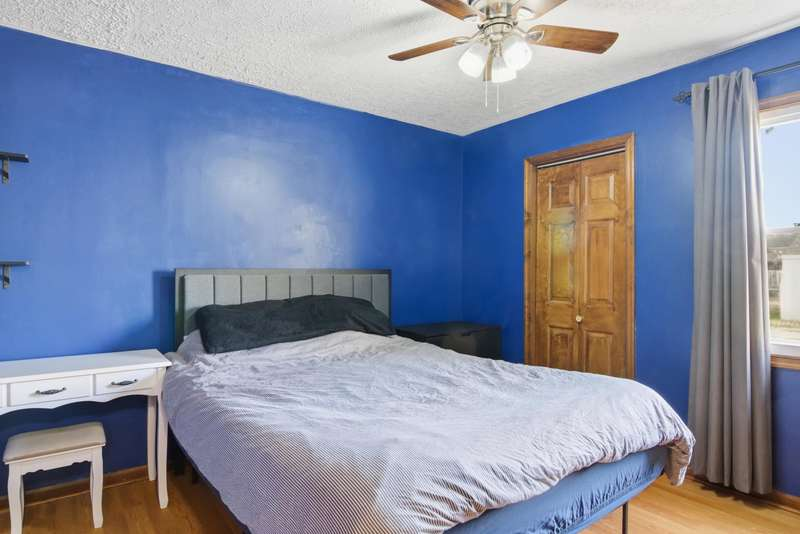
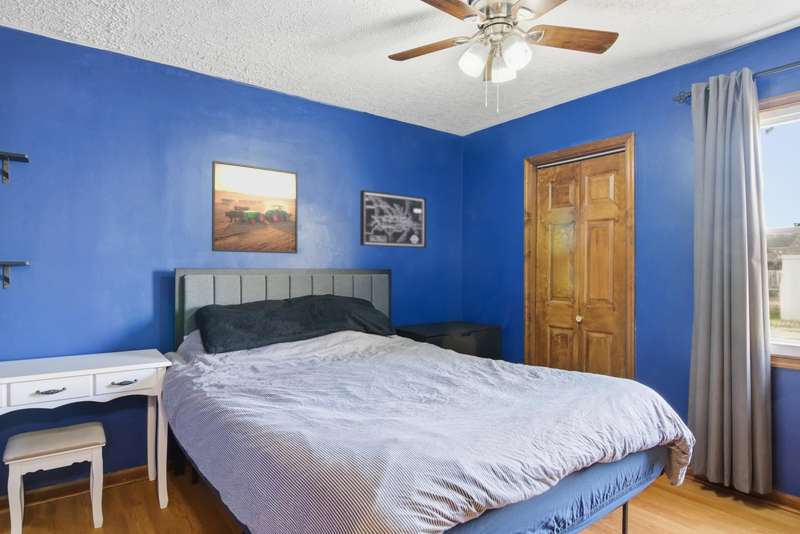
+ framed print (257, 209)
+ wall art (394, 220)
